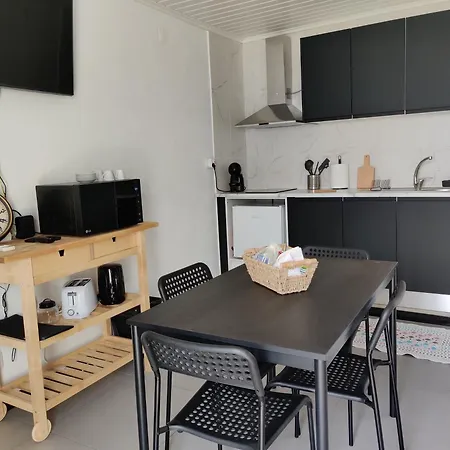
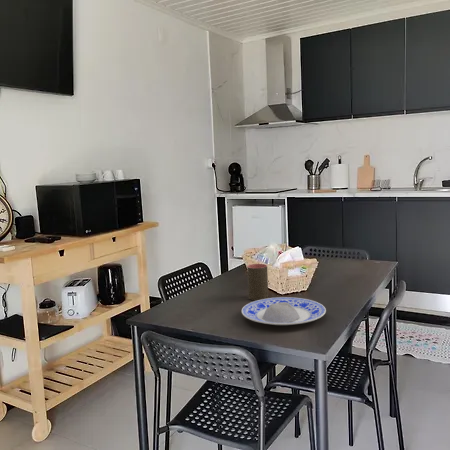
+ plate (283, 309)
+ cup (257, 281)
